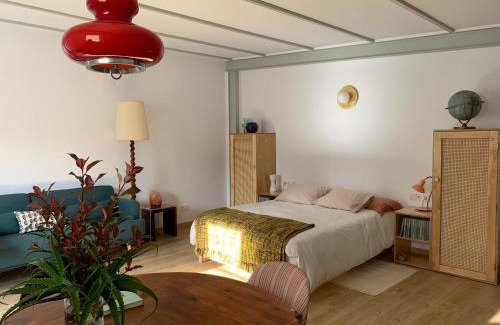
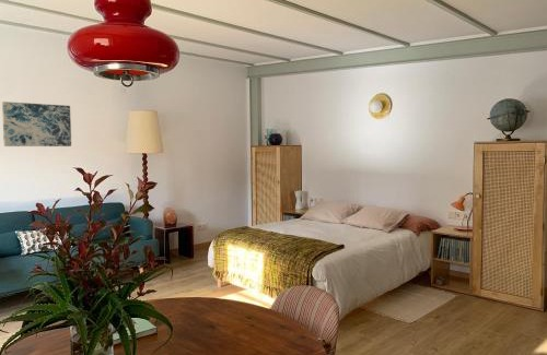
+ wall art (38, 125)
